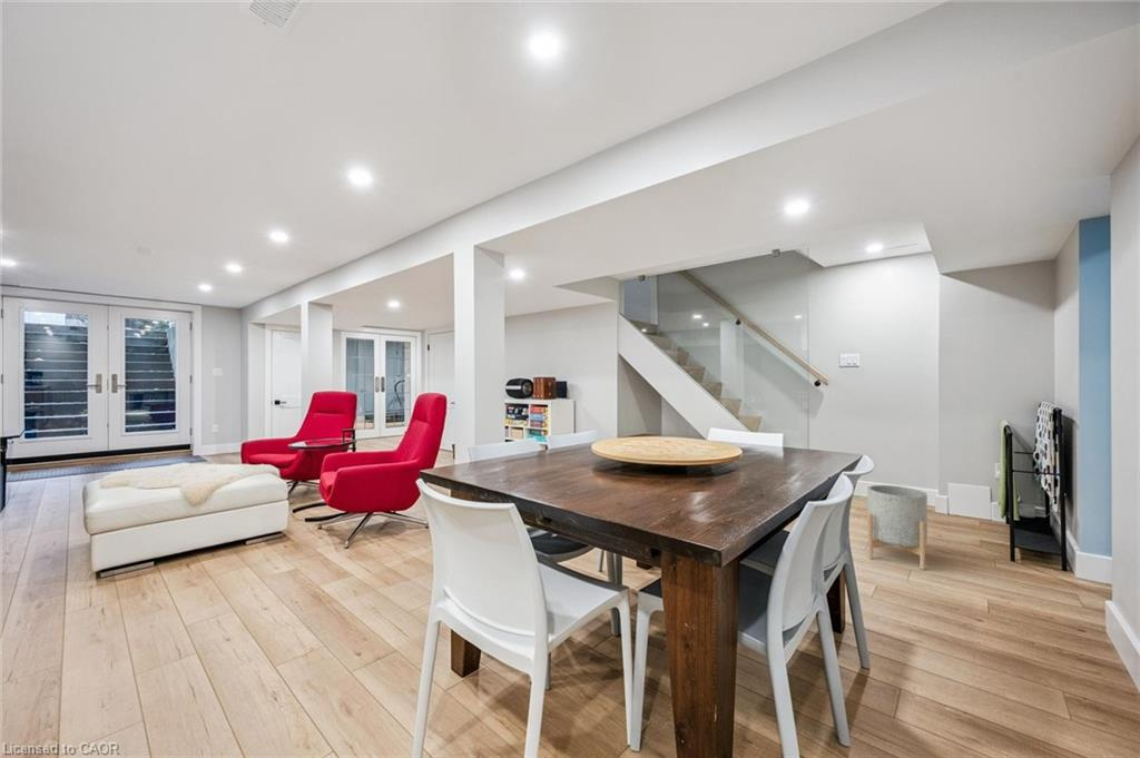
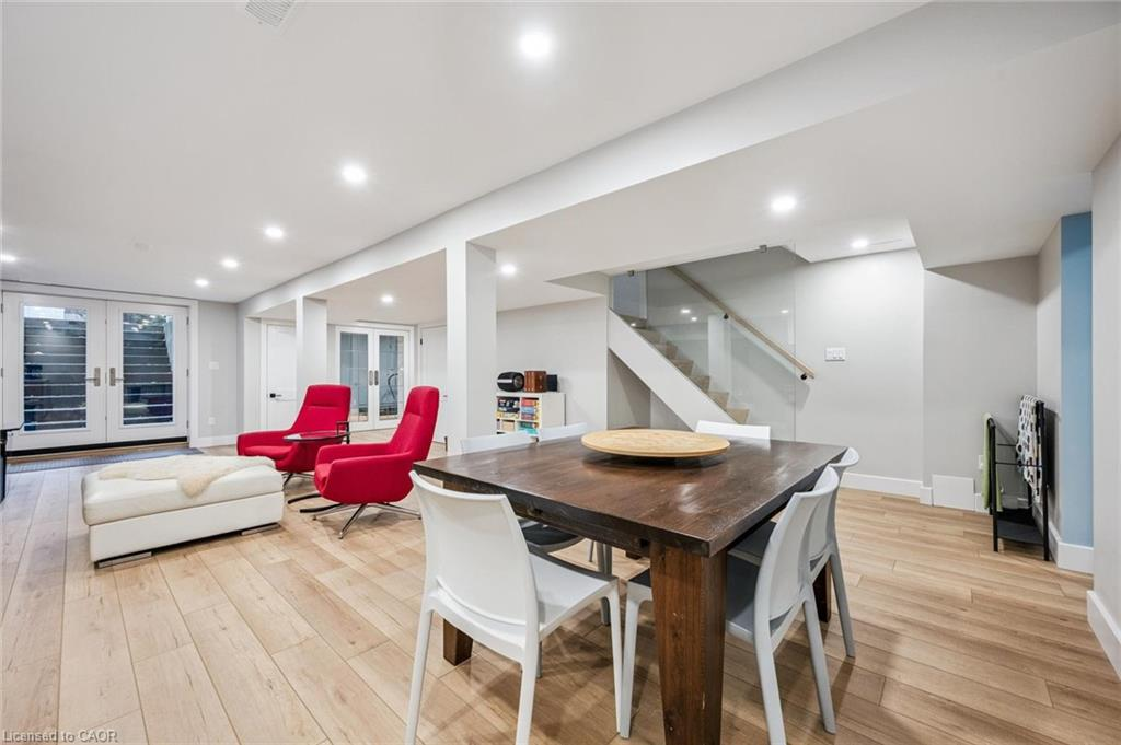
- planter (896, 523)
